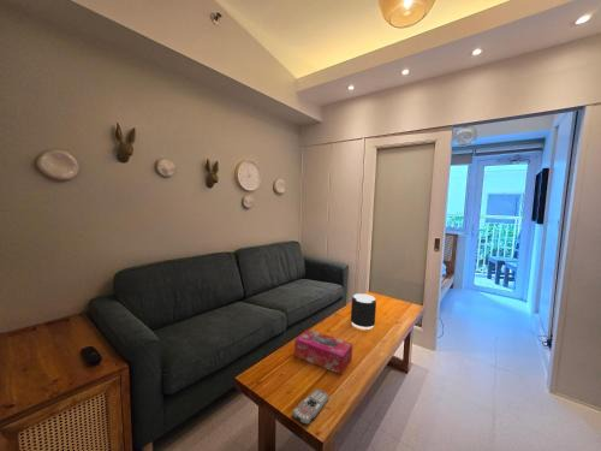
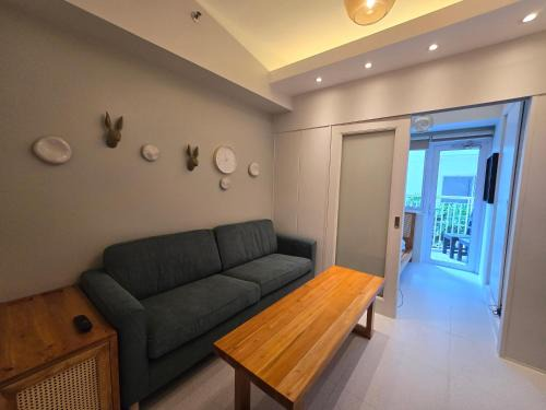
- speaker (363, 310)
- tissue box (322, 349)
- remote control (311, 404)
